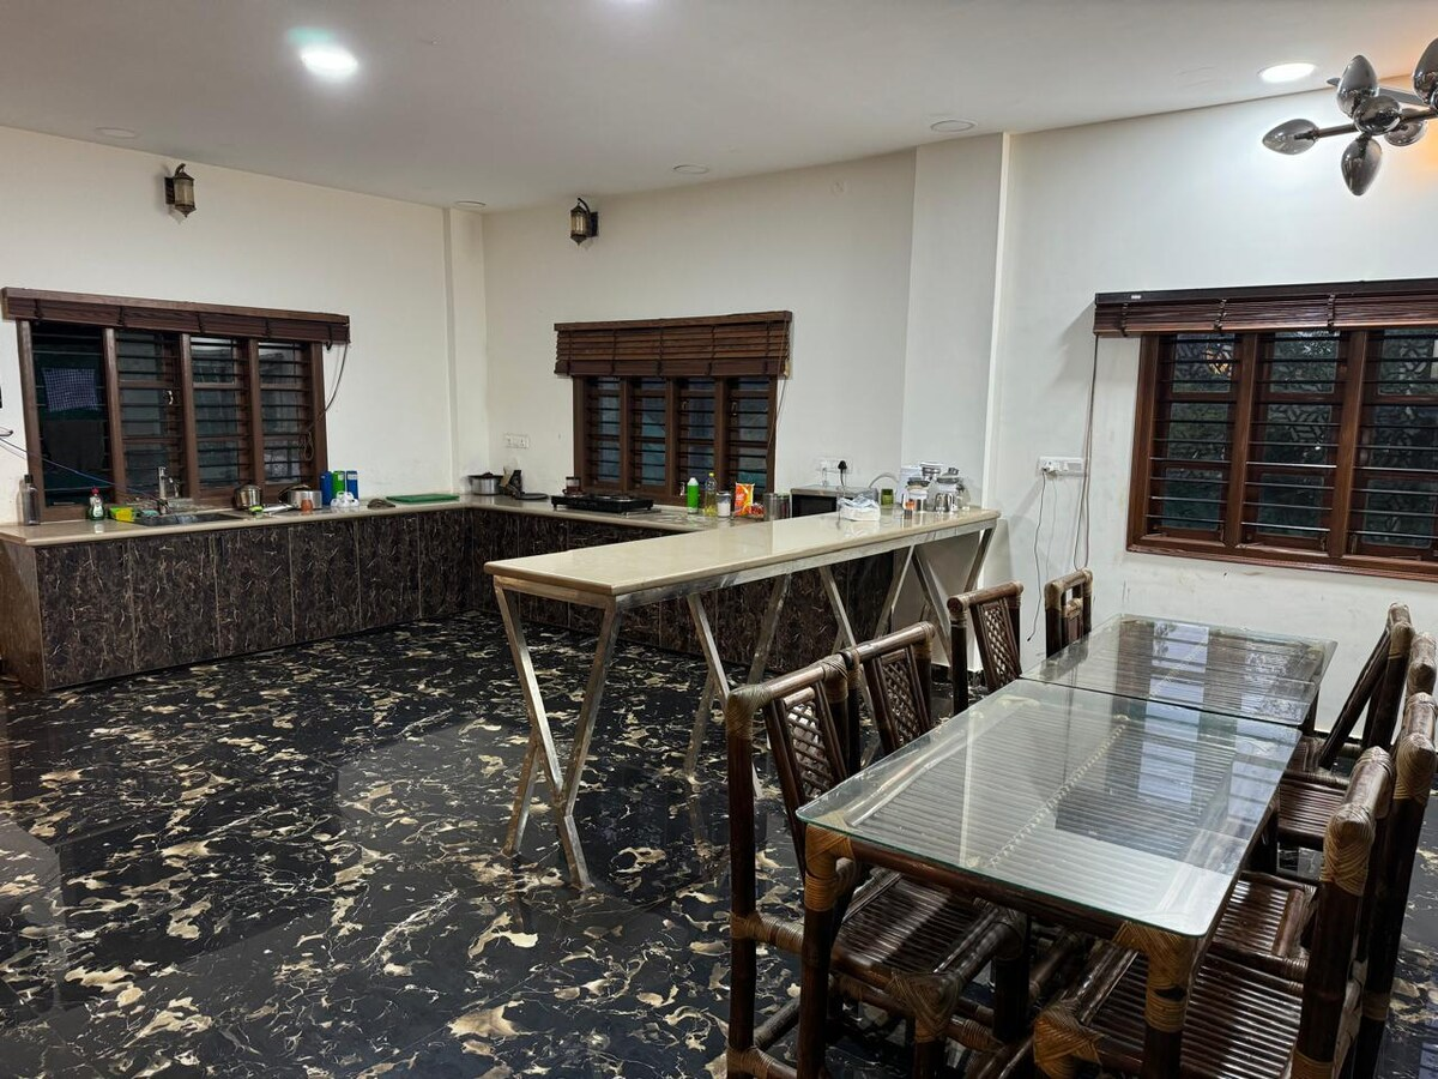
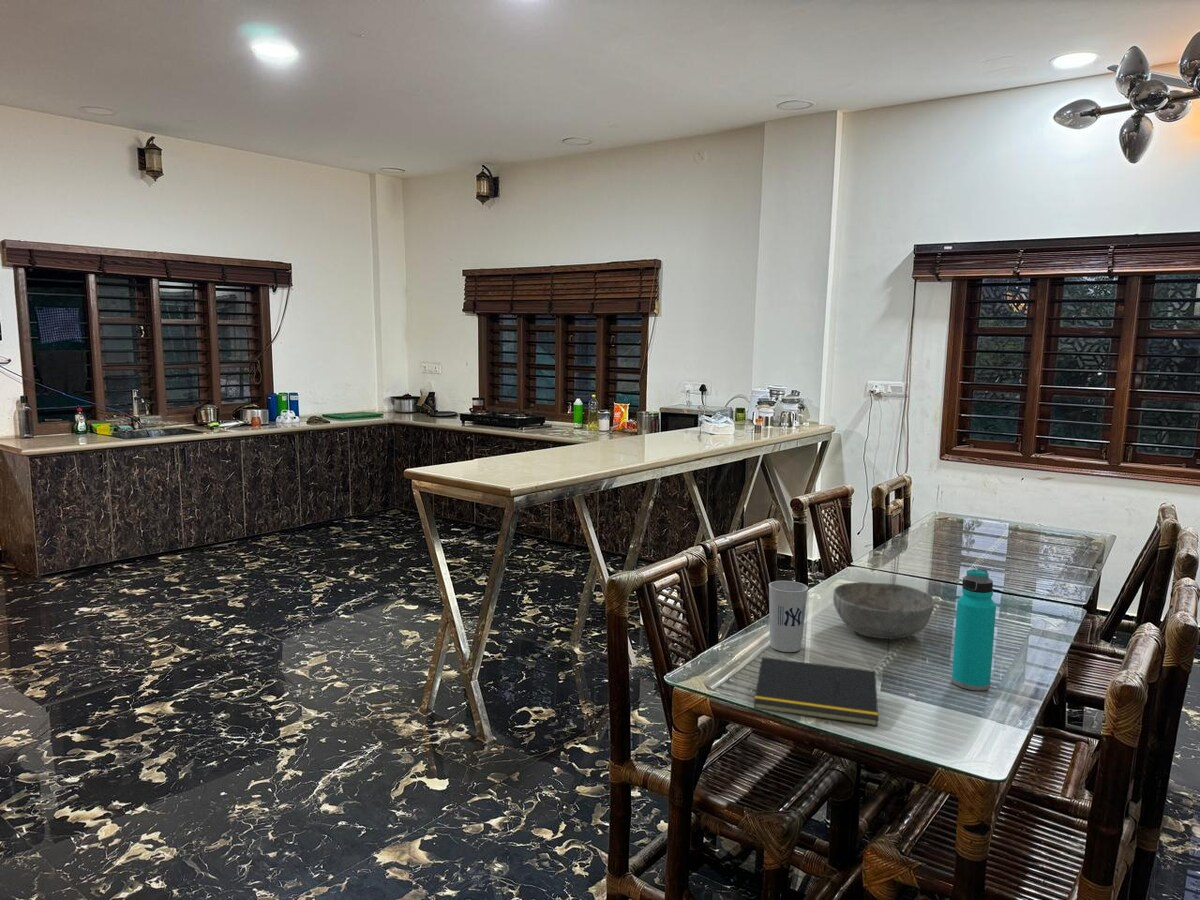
+ cup (786, 616)
+ water bottle (974, 627)
+ bowl (881, 613)
+ notepad (816, 689)
